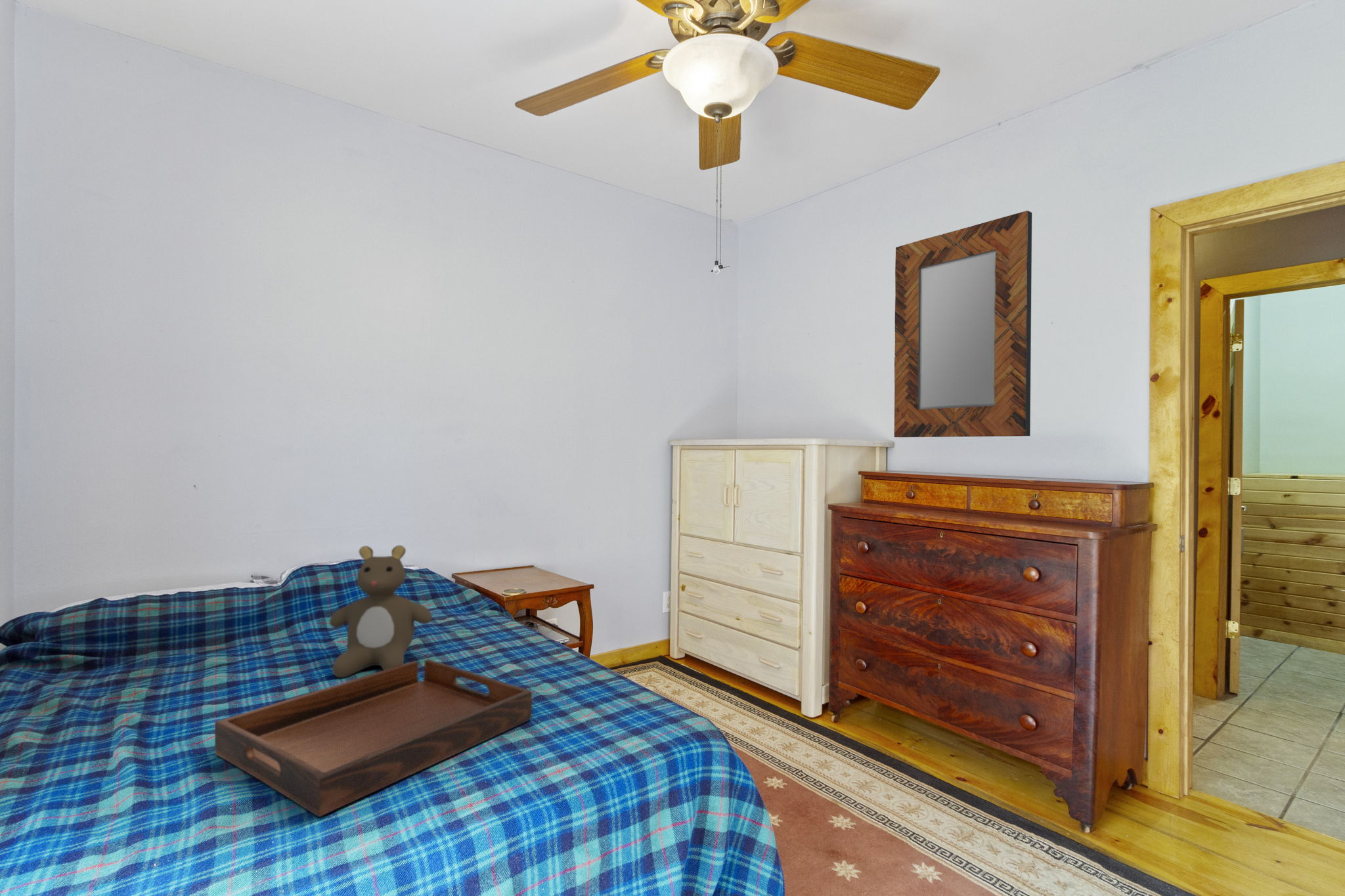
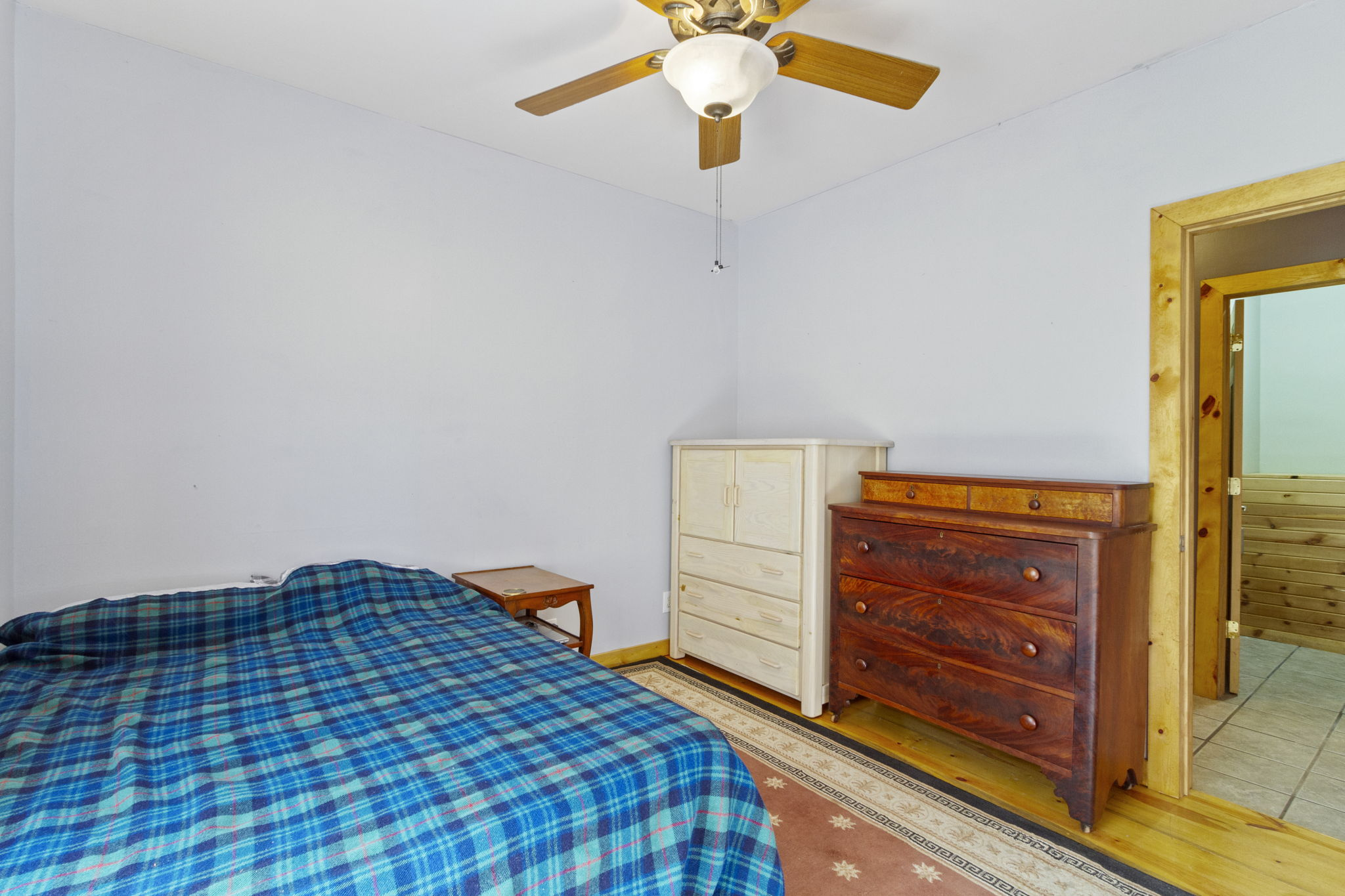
- teddy bear (377, 607)
- home mirror (957, 333)
- serving tray (384, 719)
